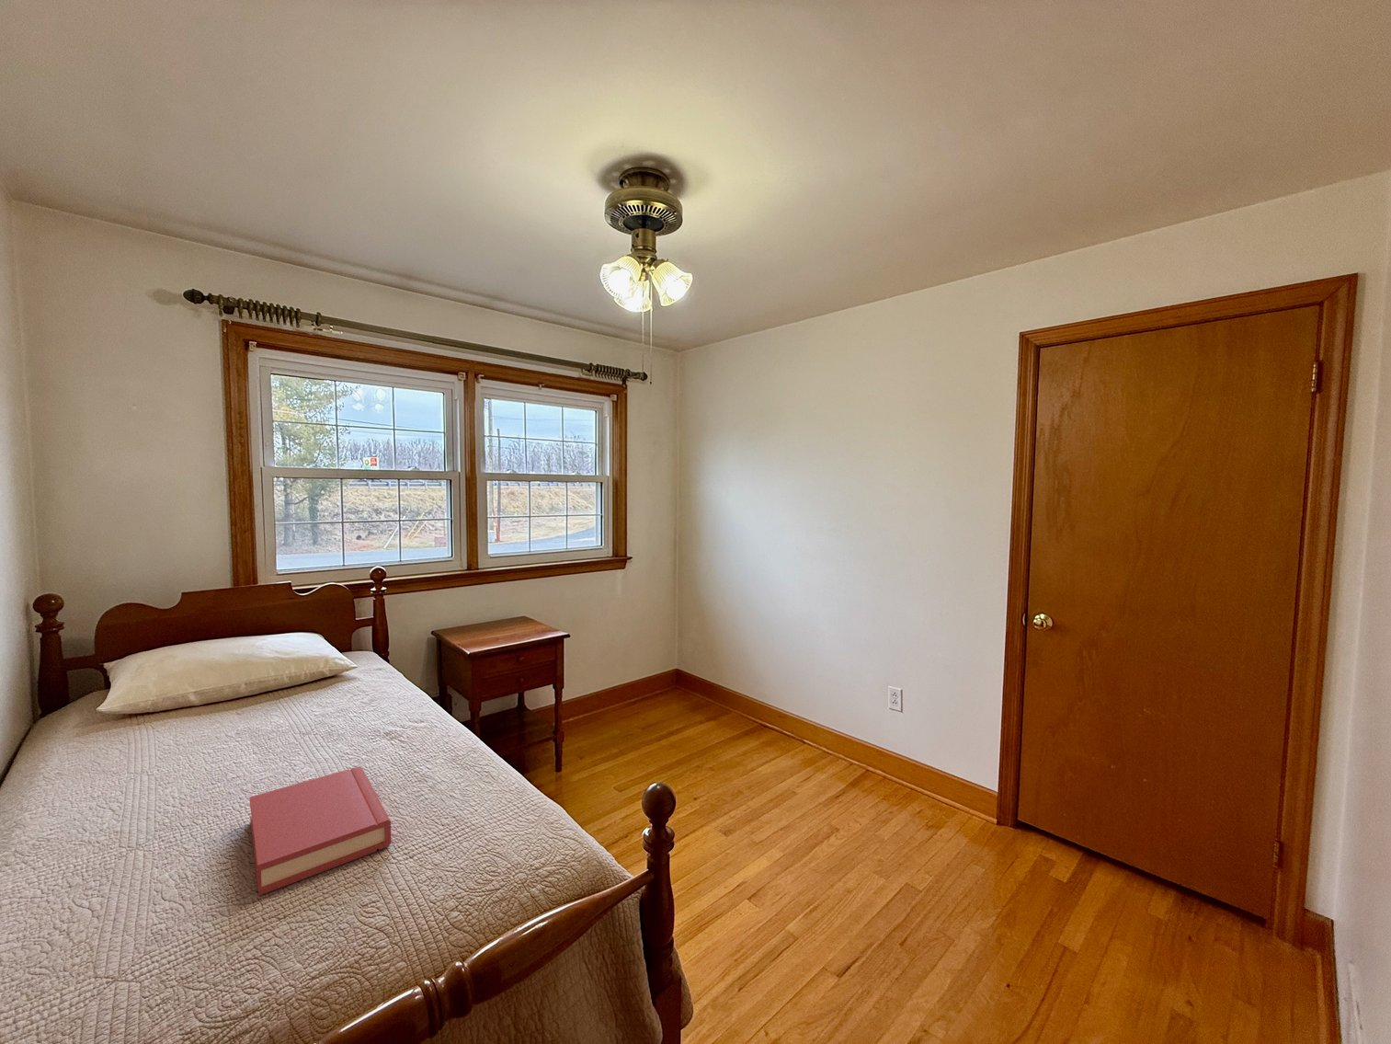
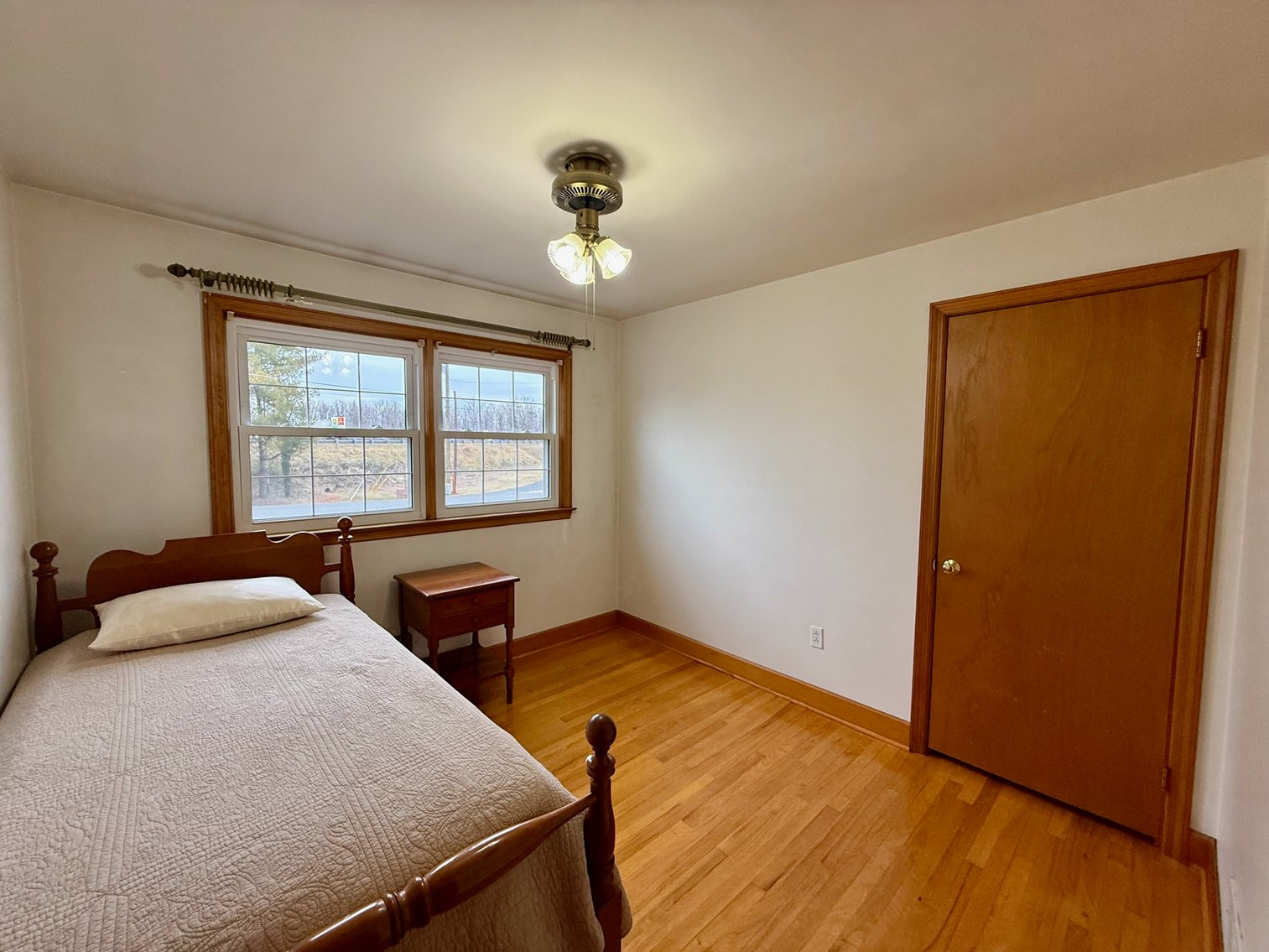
- hardback book (318, 820)
